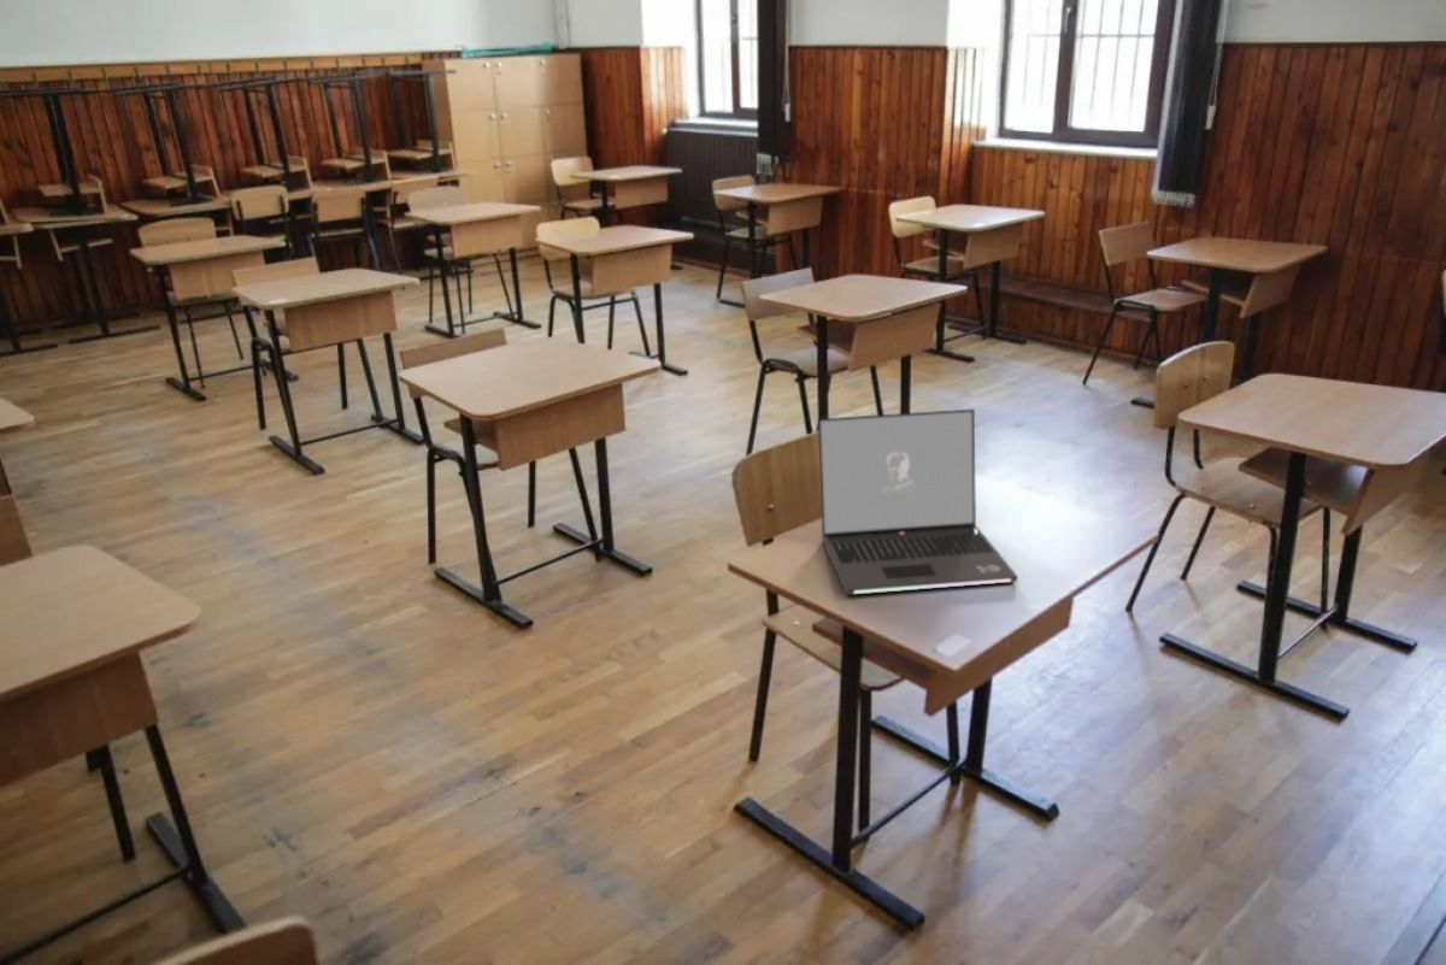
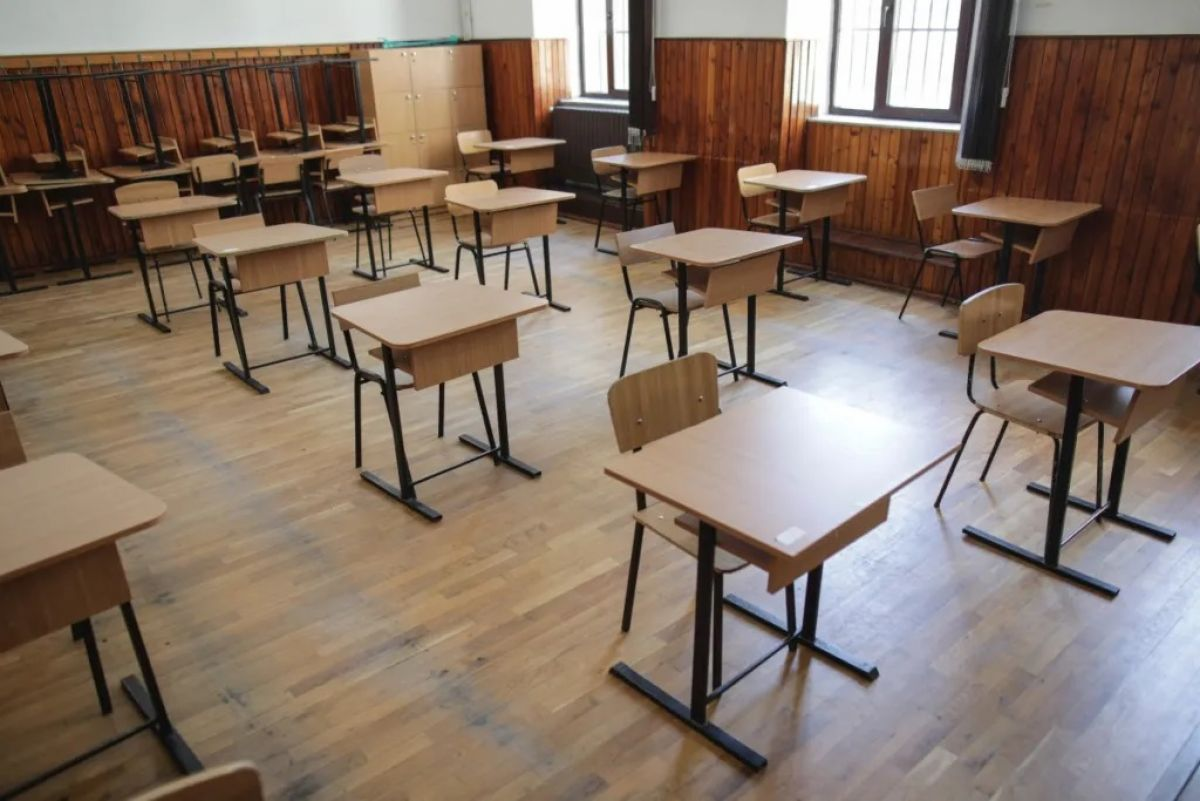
- laptop (913, 498)
